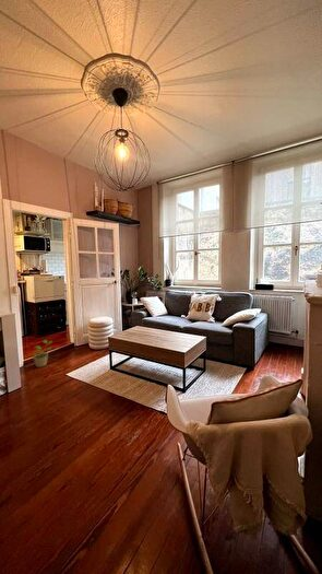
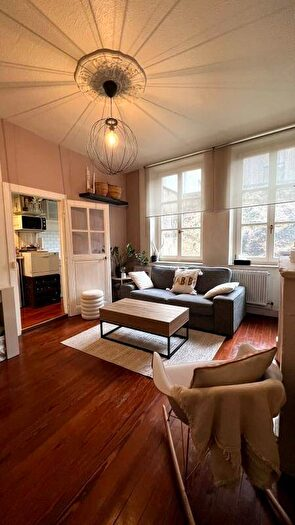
- potted plant (40, 353)
